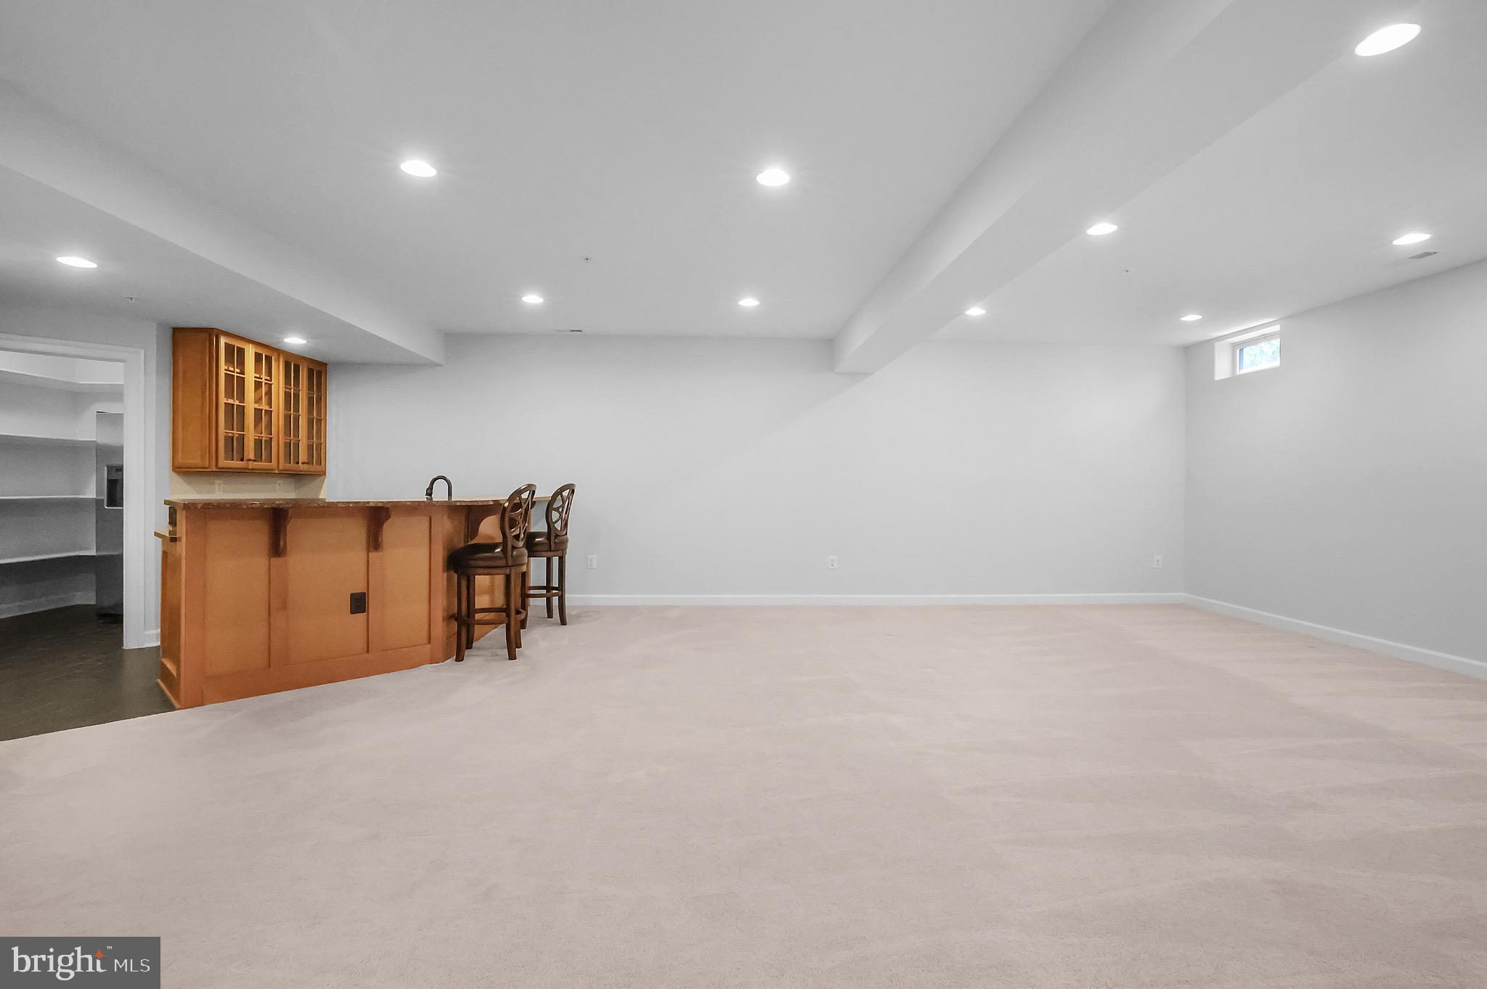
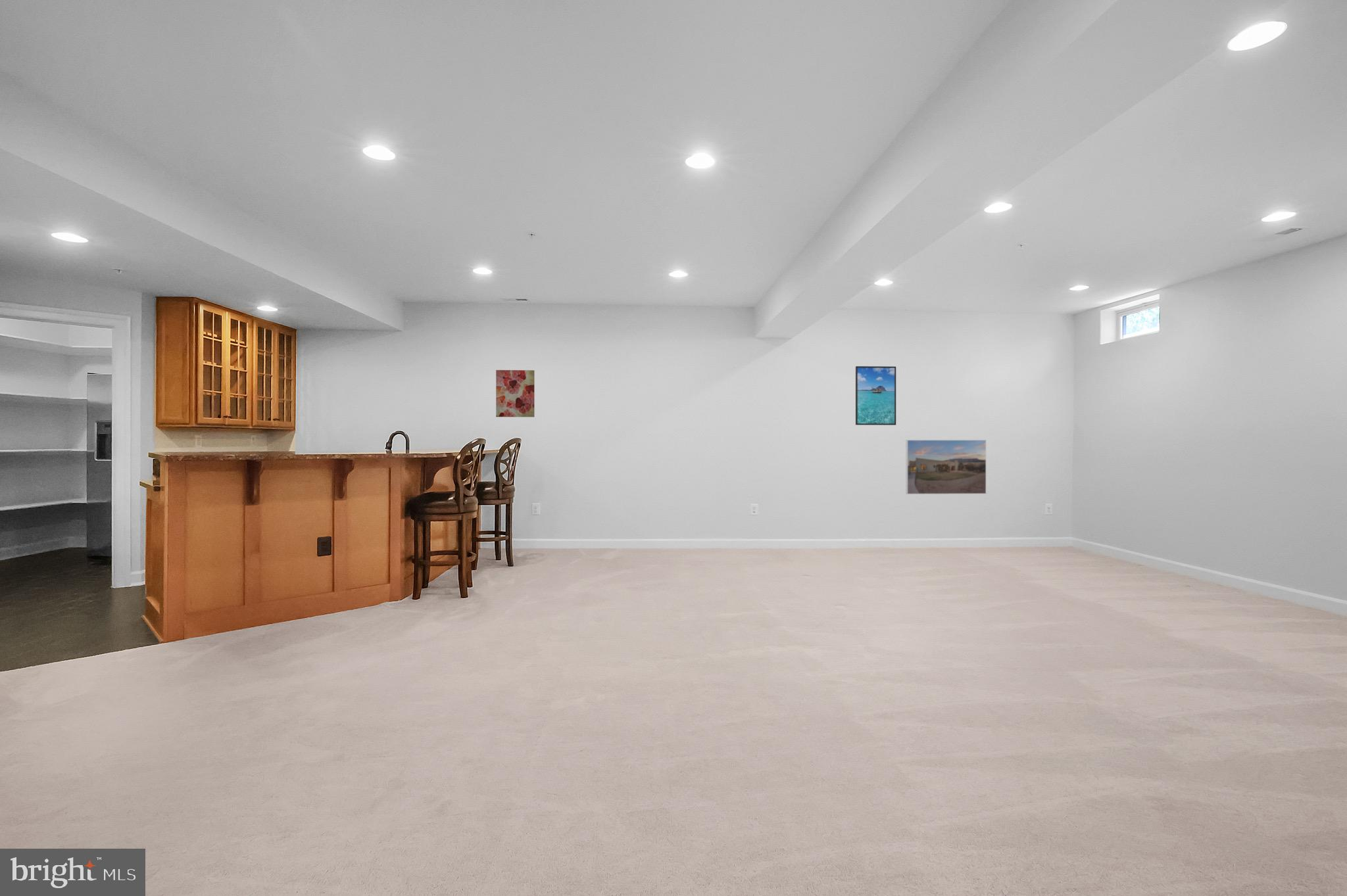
+ wall art (515, 393)
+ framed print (946, 467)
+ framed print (875, 395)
